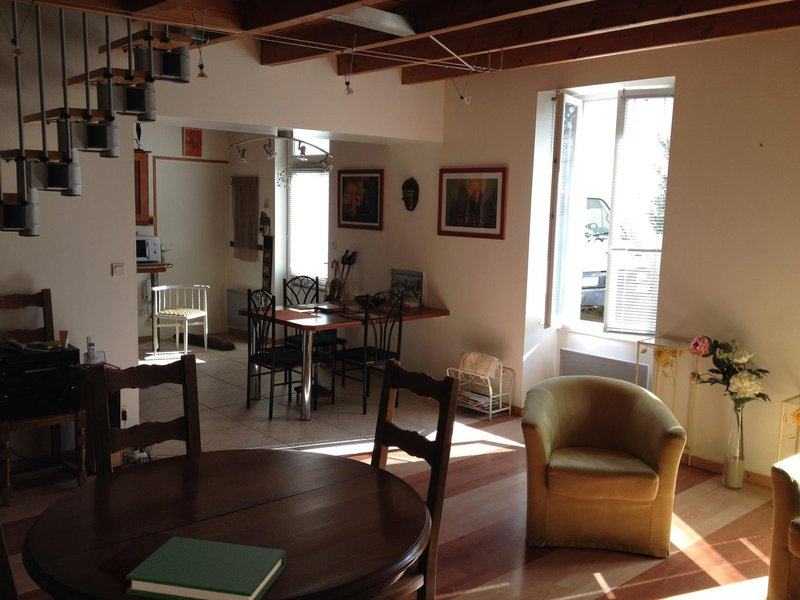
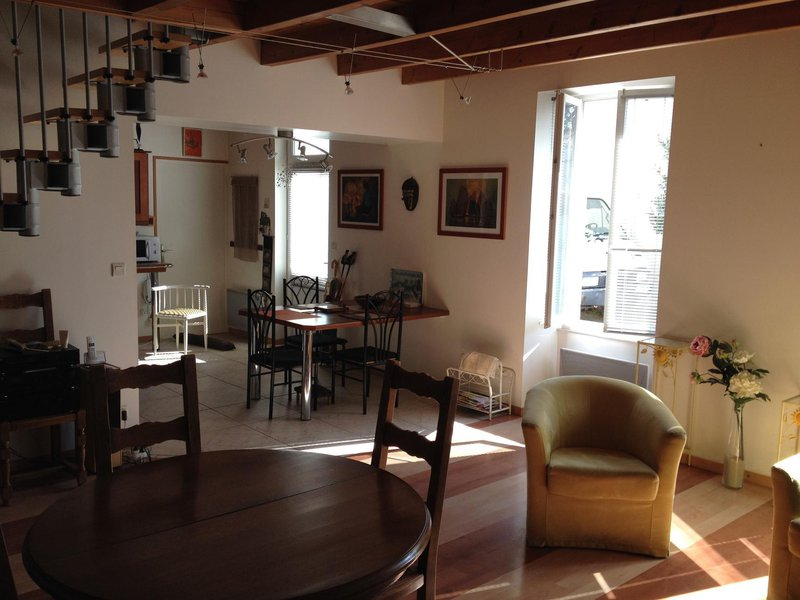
- hardback book (209, 570)
